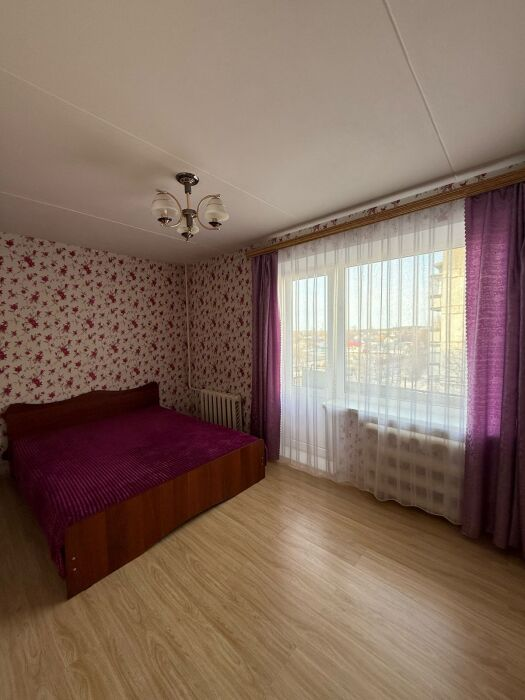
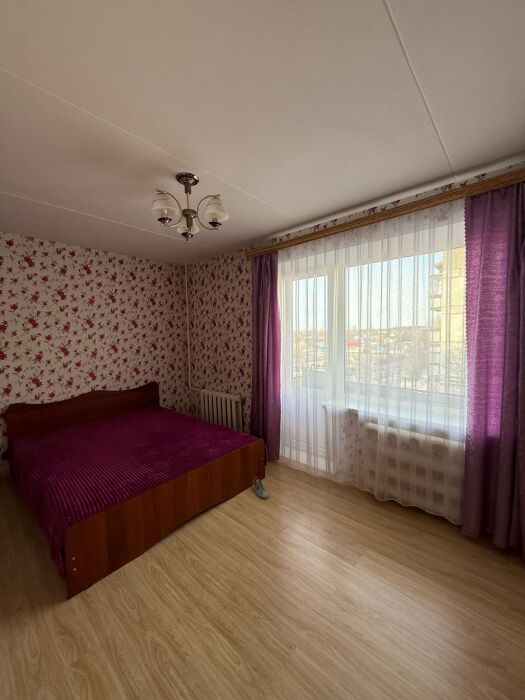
+ sneaker (260, 486)
